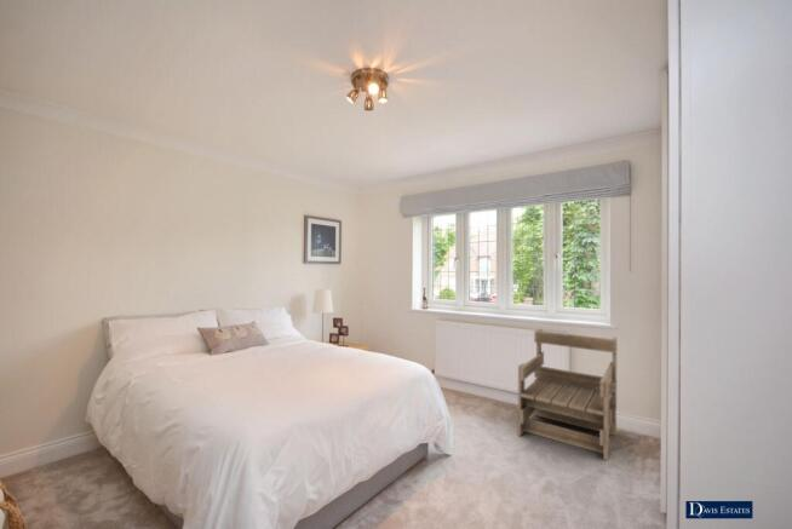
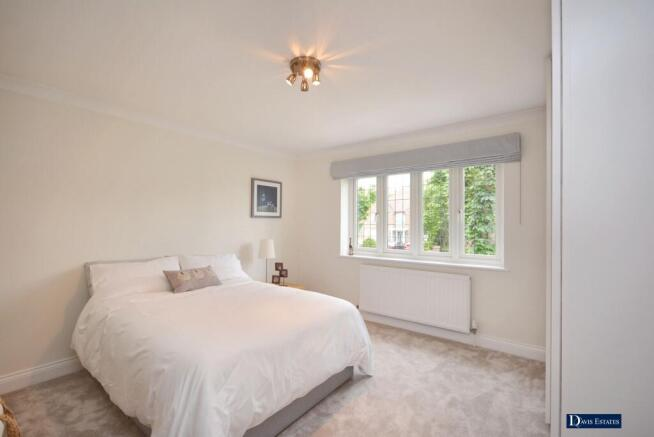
- armchair (568, 385)
